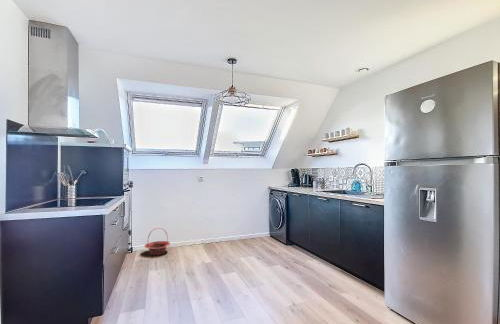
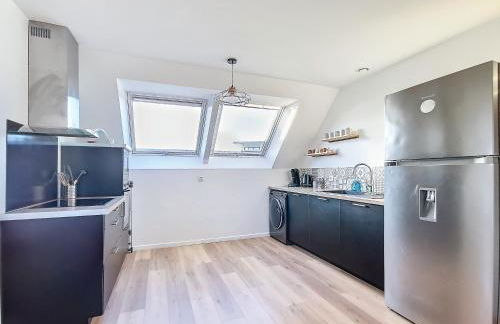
- basket (157, 241)
